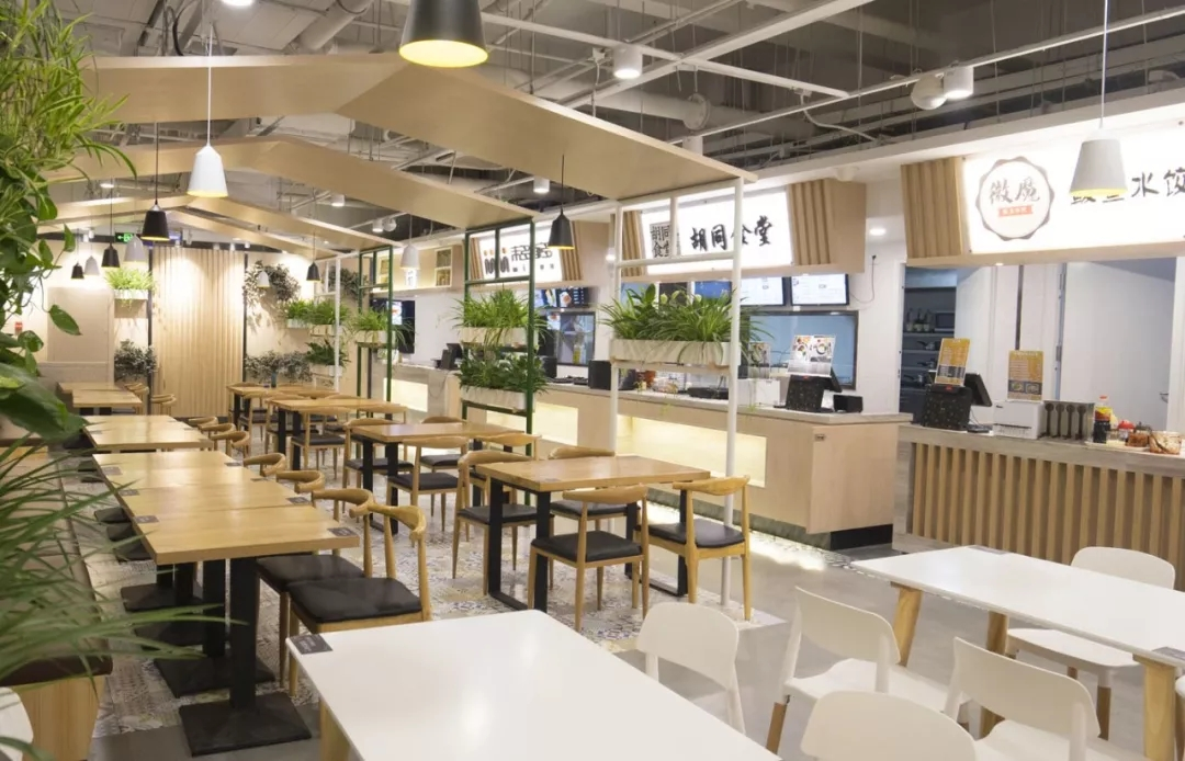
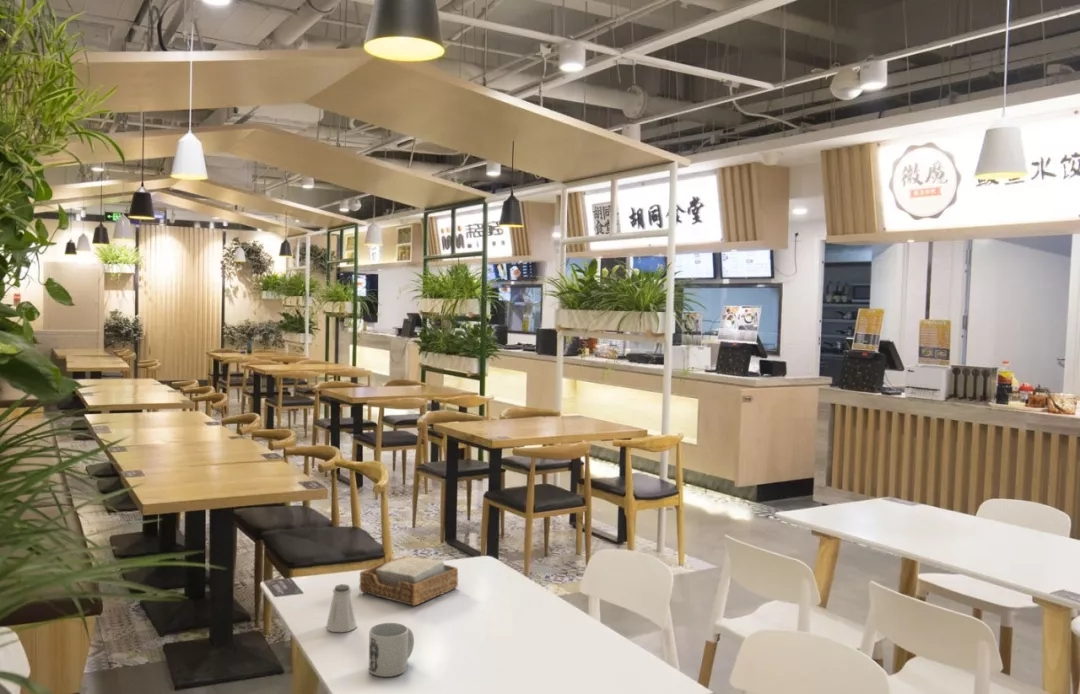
+ saltshaker (341, 606)
+ napkin holder (409, 576)
+ mug (392, 647)
